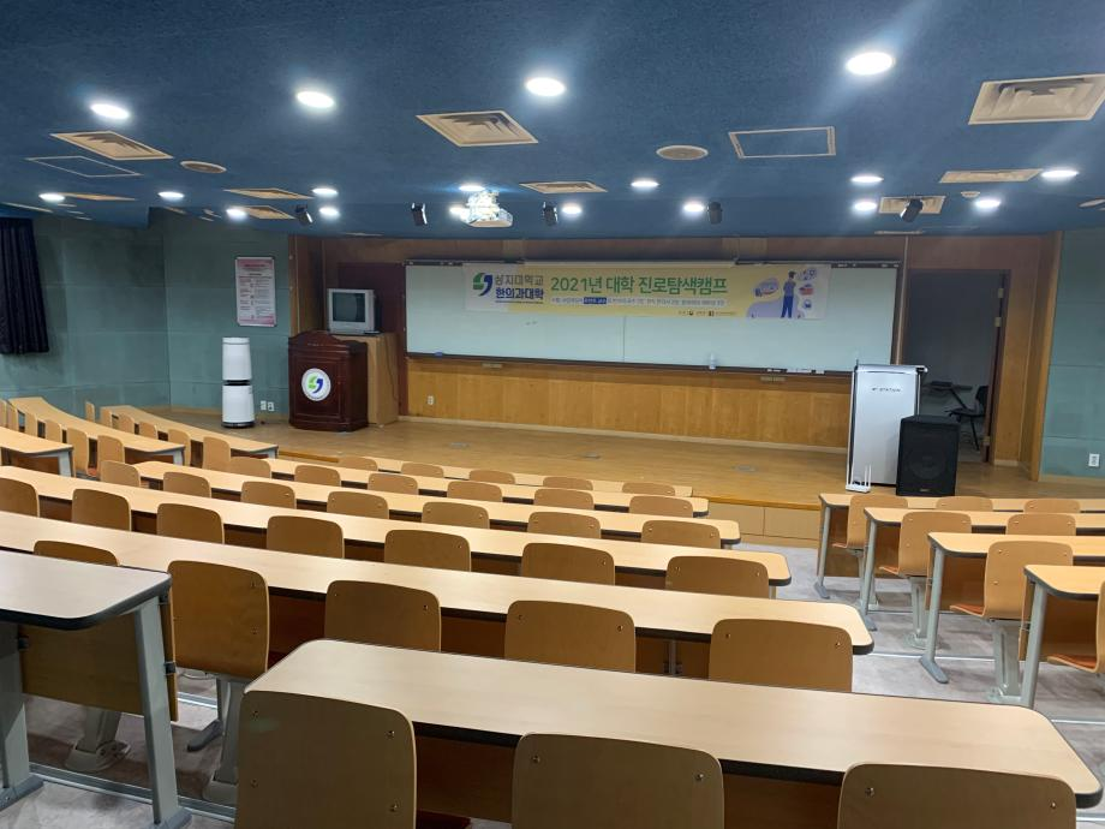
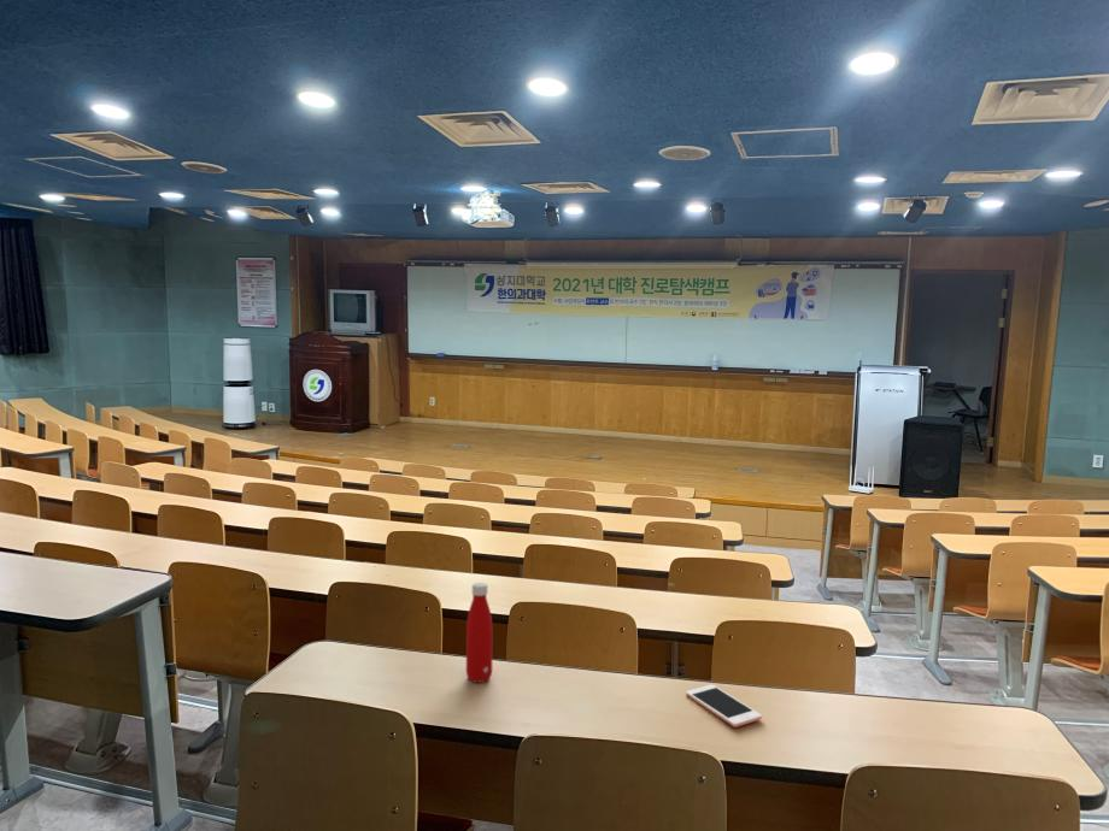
+ cell phone (722, 705)
+ bottle (479, 631)
